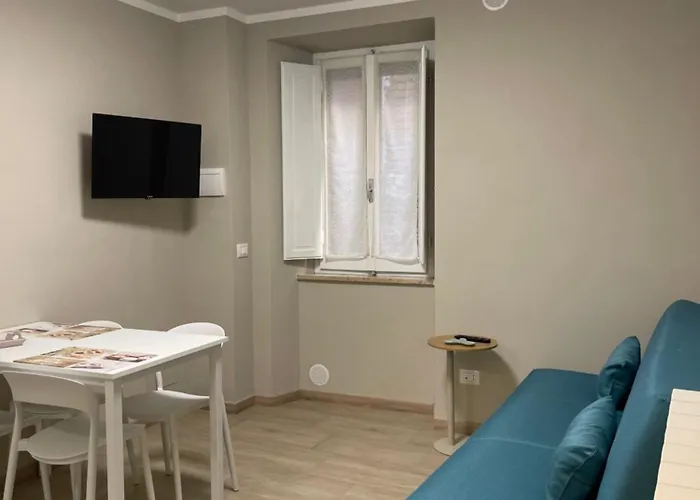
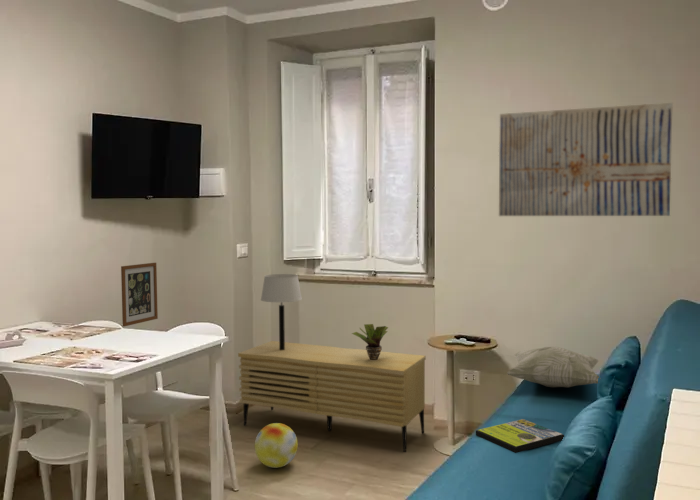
+ wall art (140, 293)
+ table lamp (281, 312)
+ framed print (519, 434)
+ sideboard (330, 392)
+ potted plant (374, 341)
+ ball (276, 445)
+ decorative pillow (554, 366)
+ wall art (580, 162)
